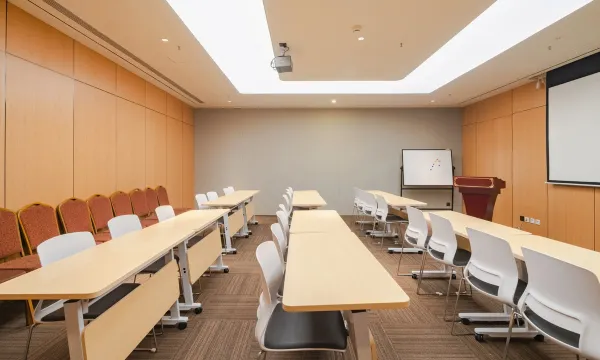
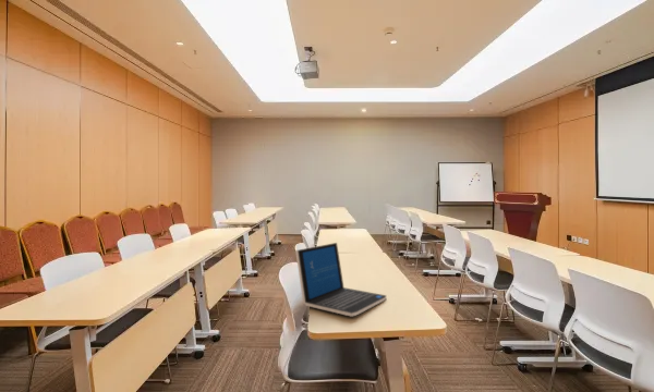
+ laptop (341, 274)
